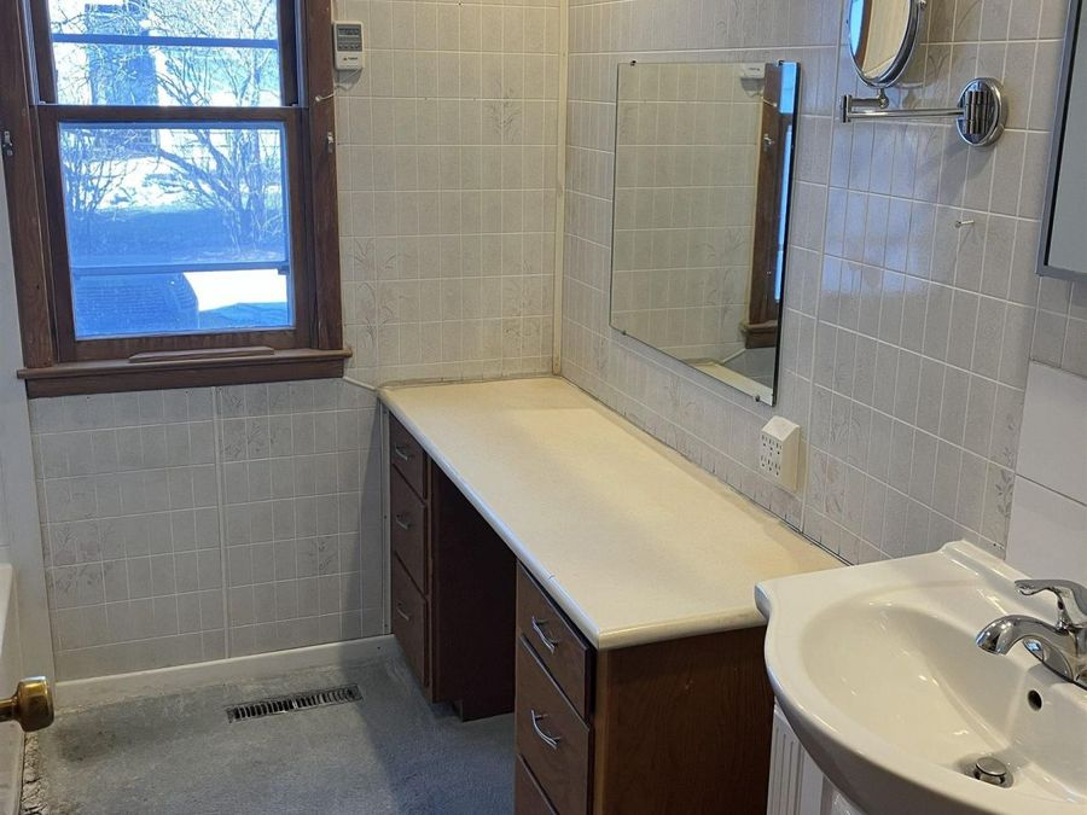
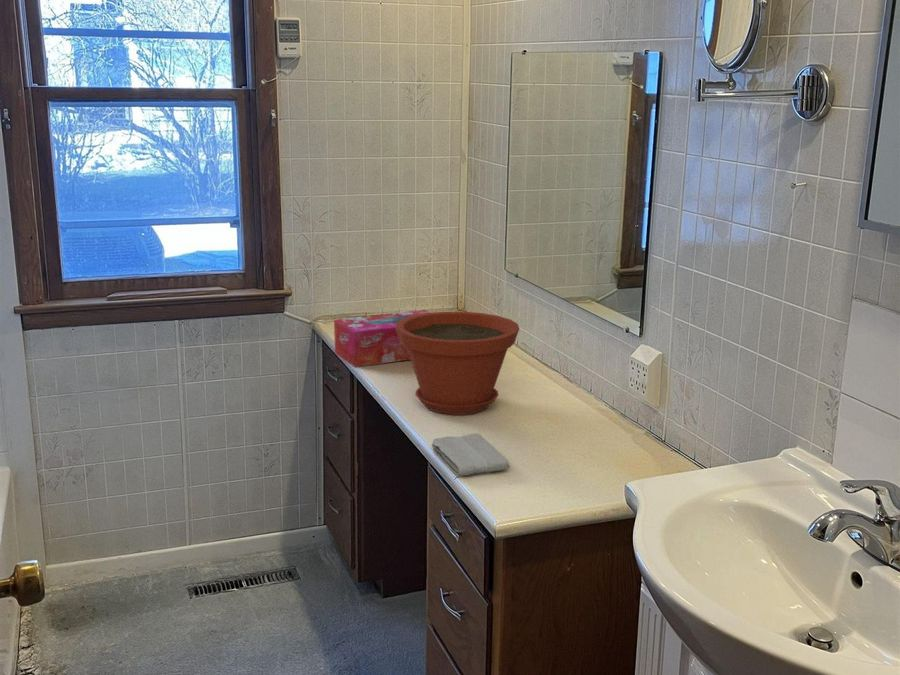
+ washcloth (468, 453)
+ plant pot (456, 365)
+ tissue box (391, 337)
